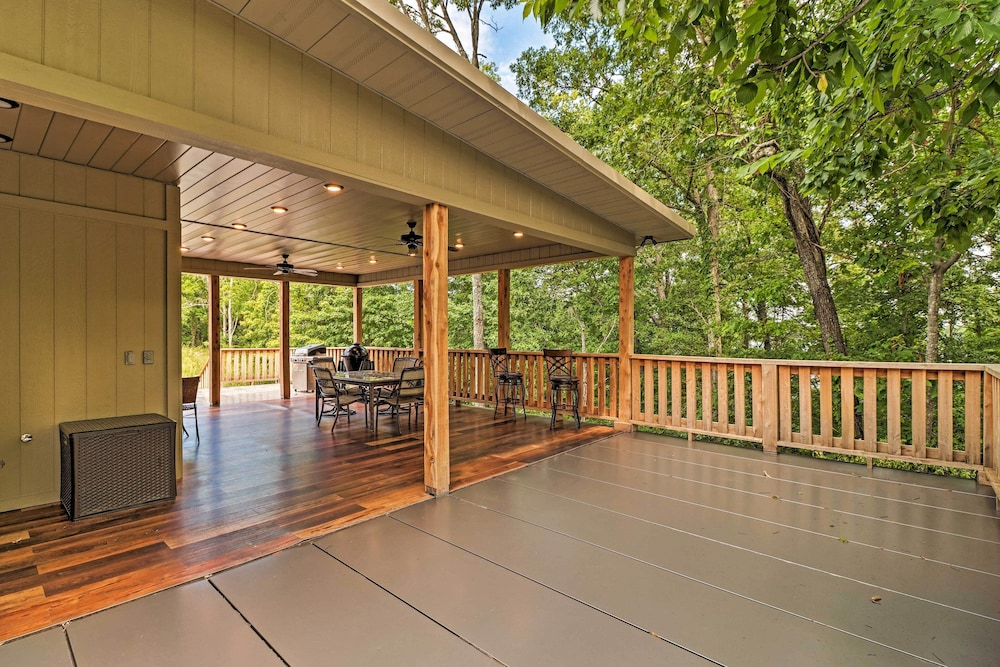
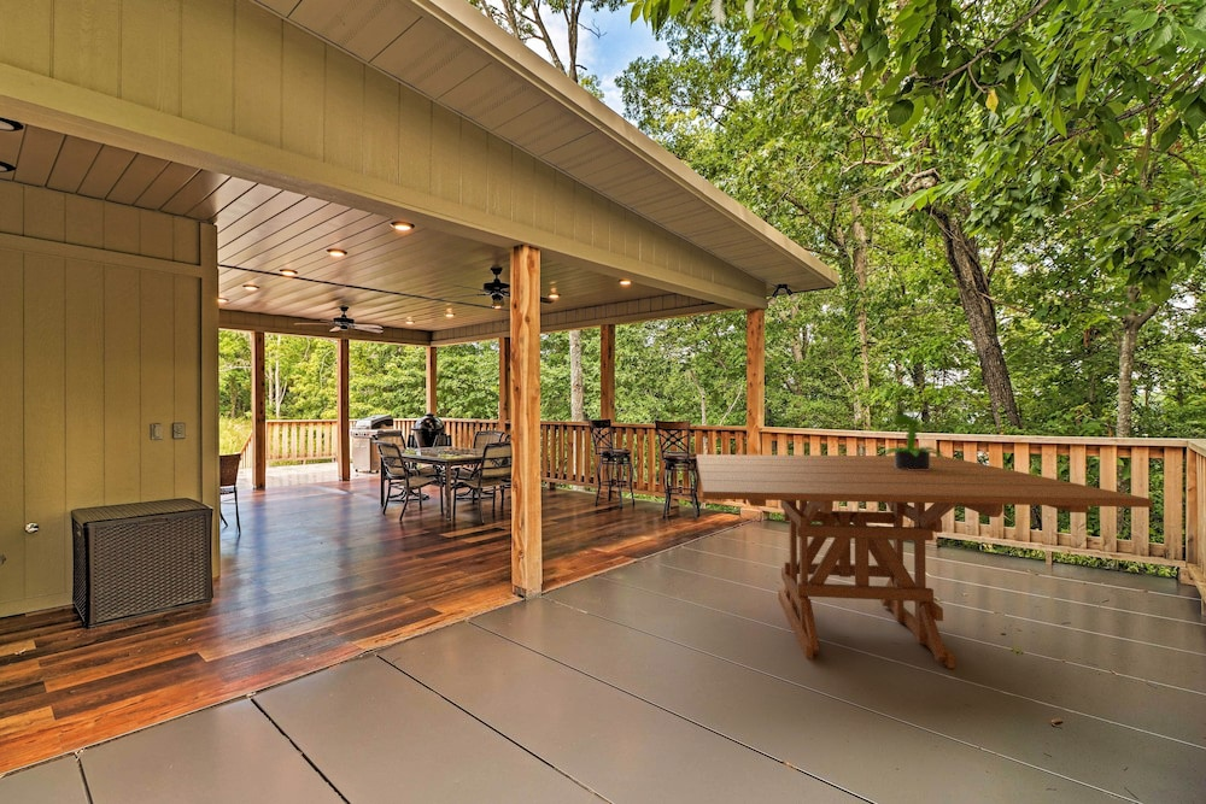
+ dining table (849, 548)
+ potted plant (912, 439)
